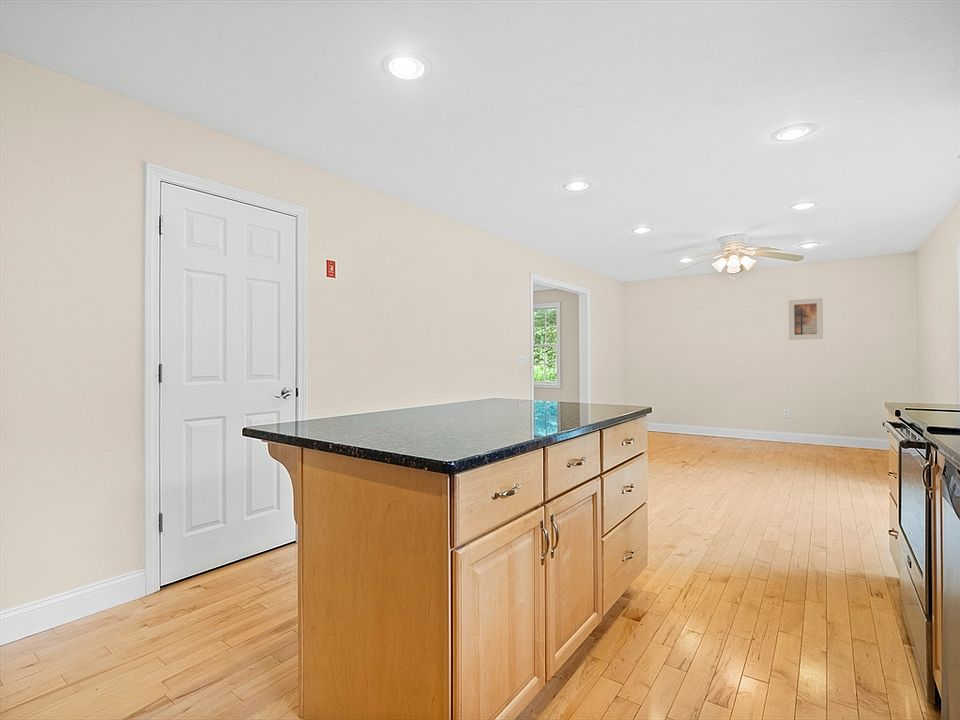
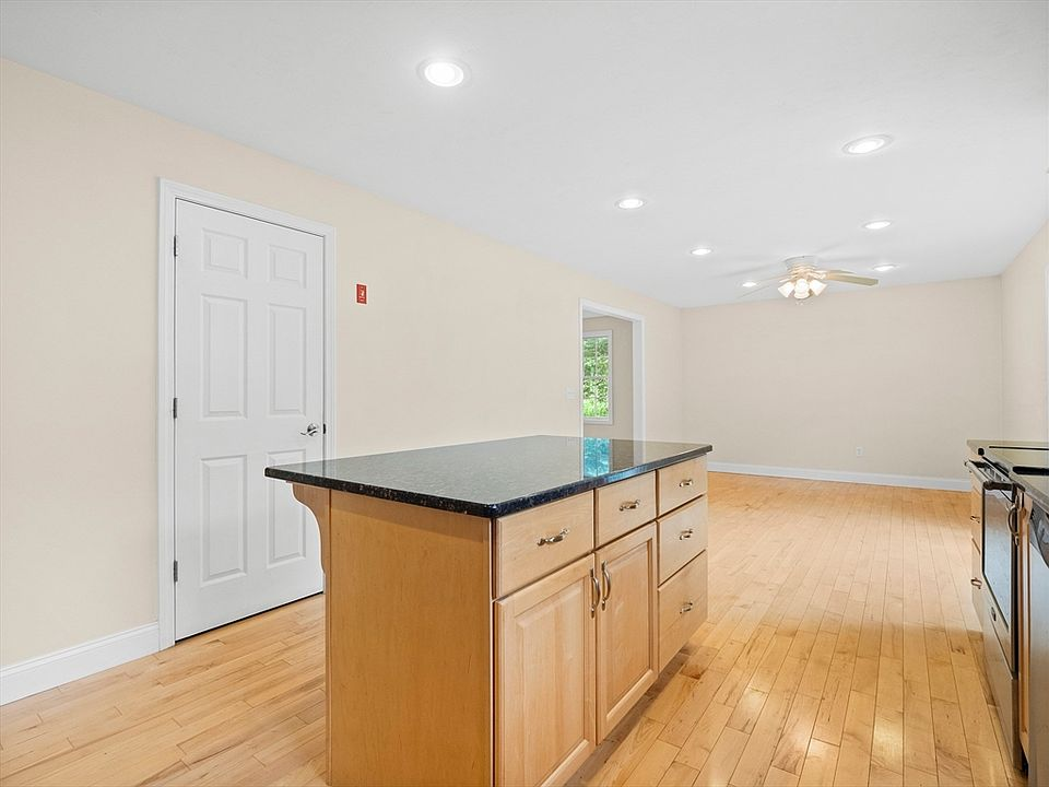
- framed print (805, 319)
